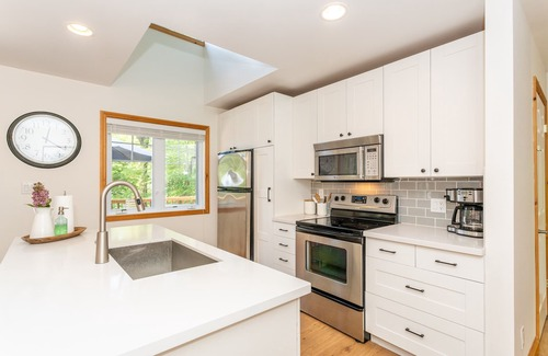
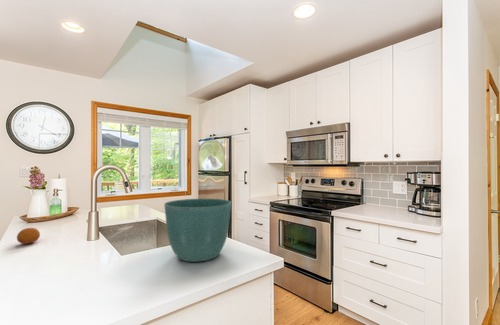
+ fruit (28, 235)
+ flower pot (198, 228)
